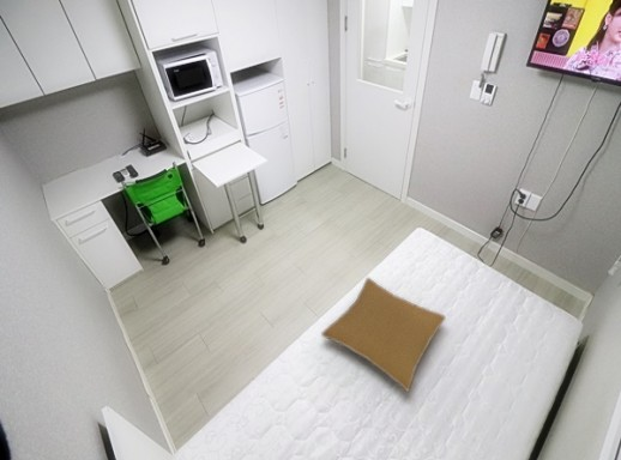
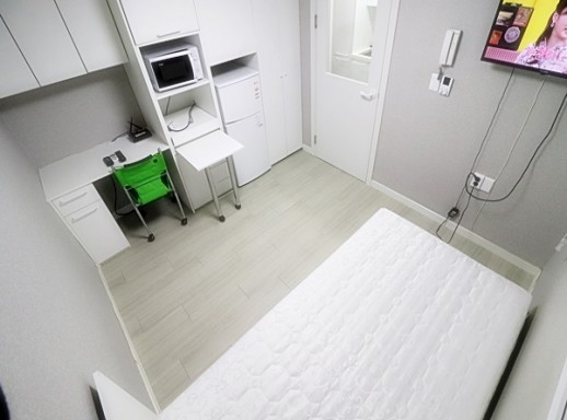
- pillow (384, 326)
